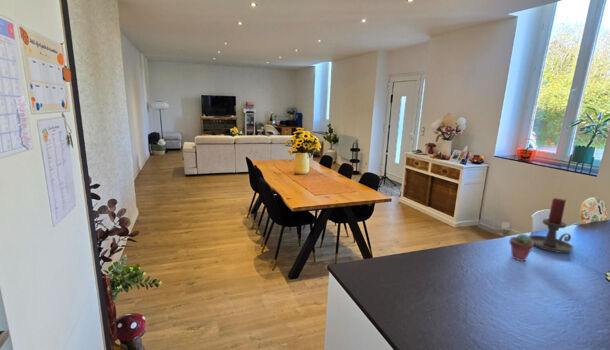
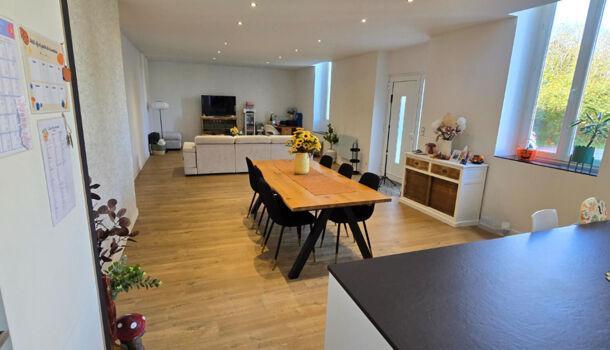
- potted succulent (520, 245)
- candle holder (557, 222)
